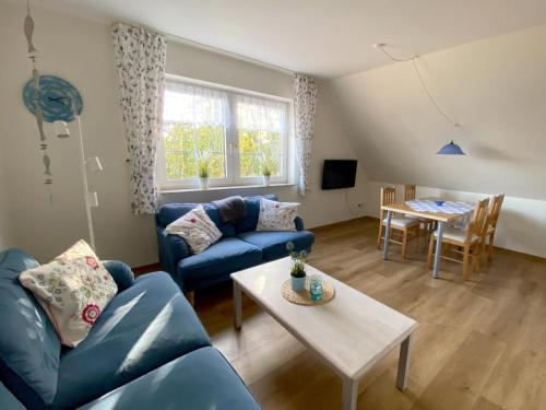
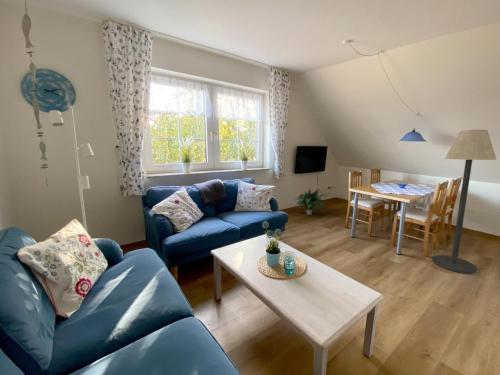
+ potted plant (310, 201)
+ floor lamp (463, 200)
